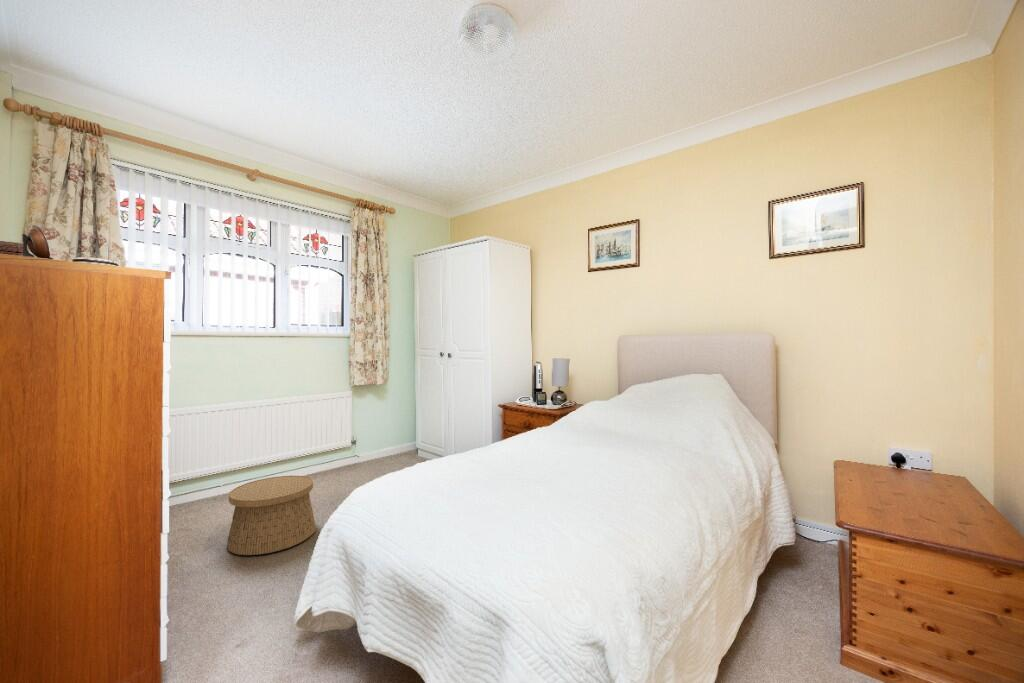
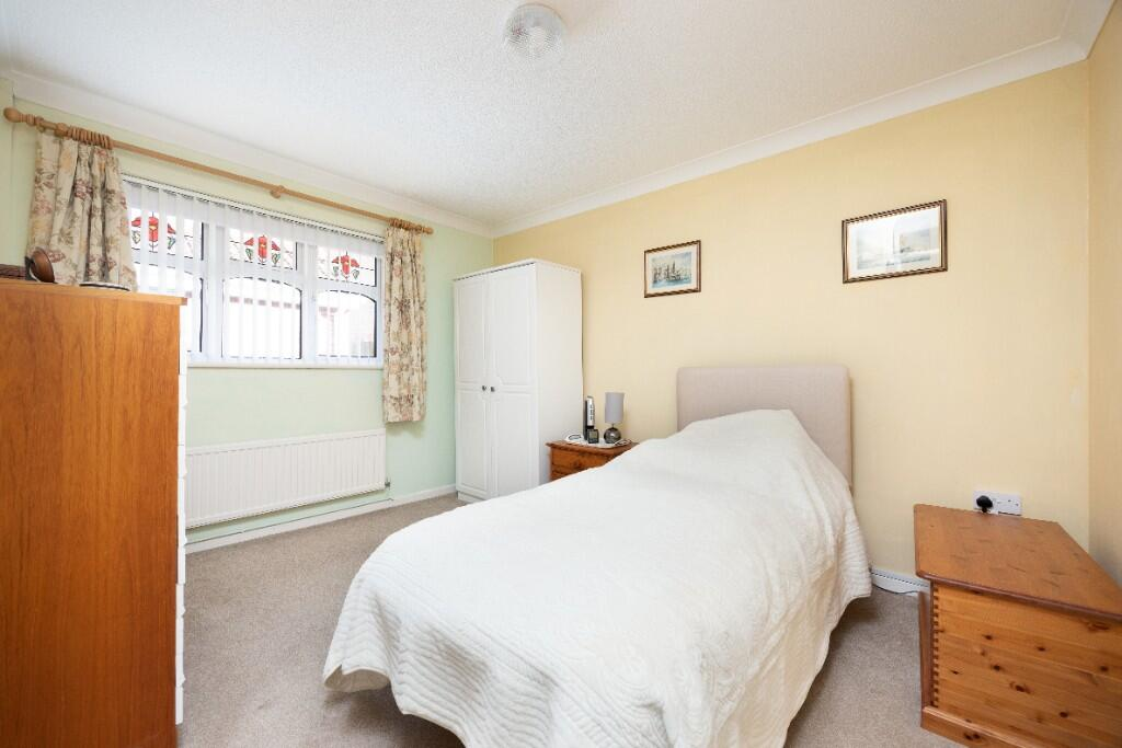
- basket (273, 511)
